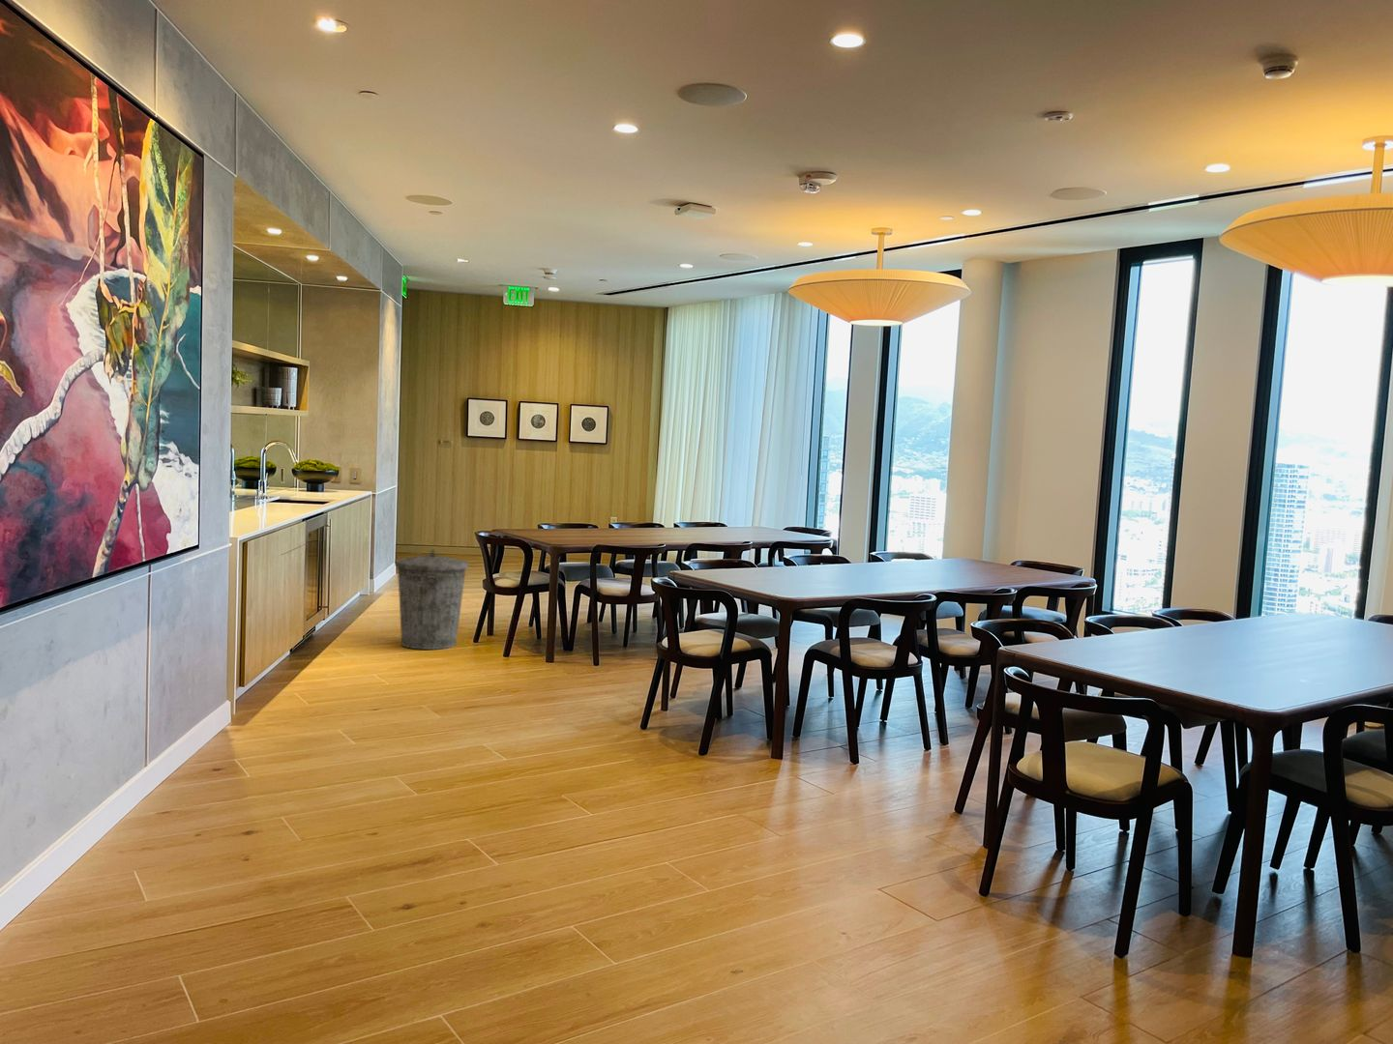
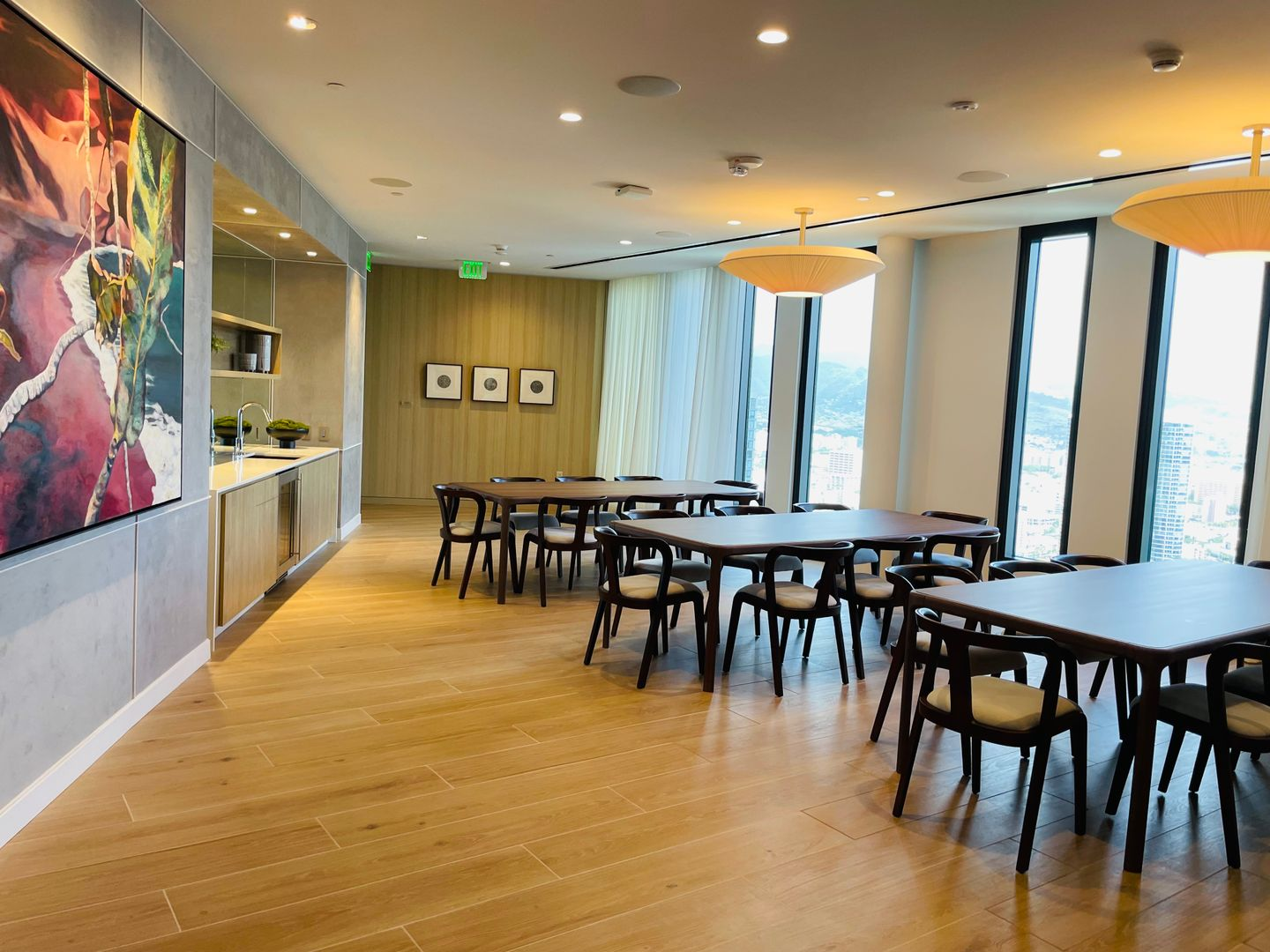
- trash can (430, 597)
